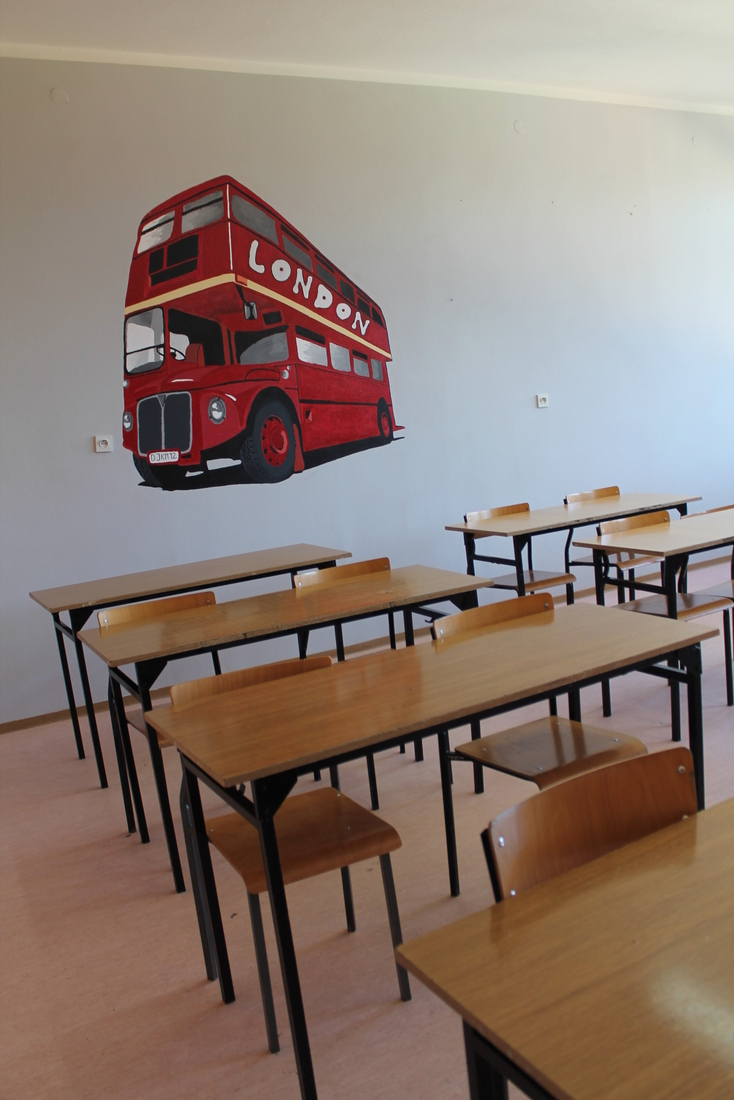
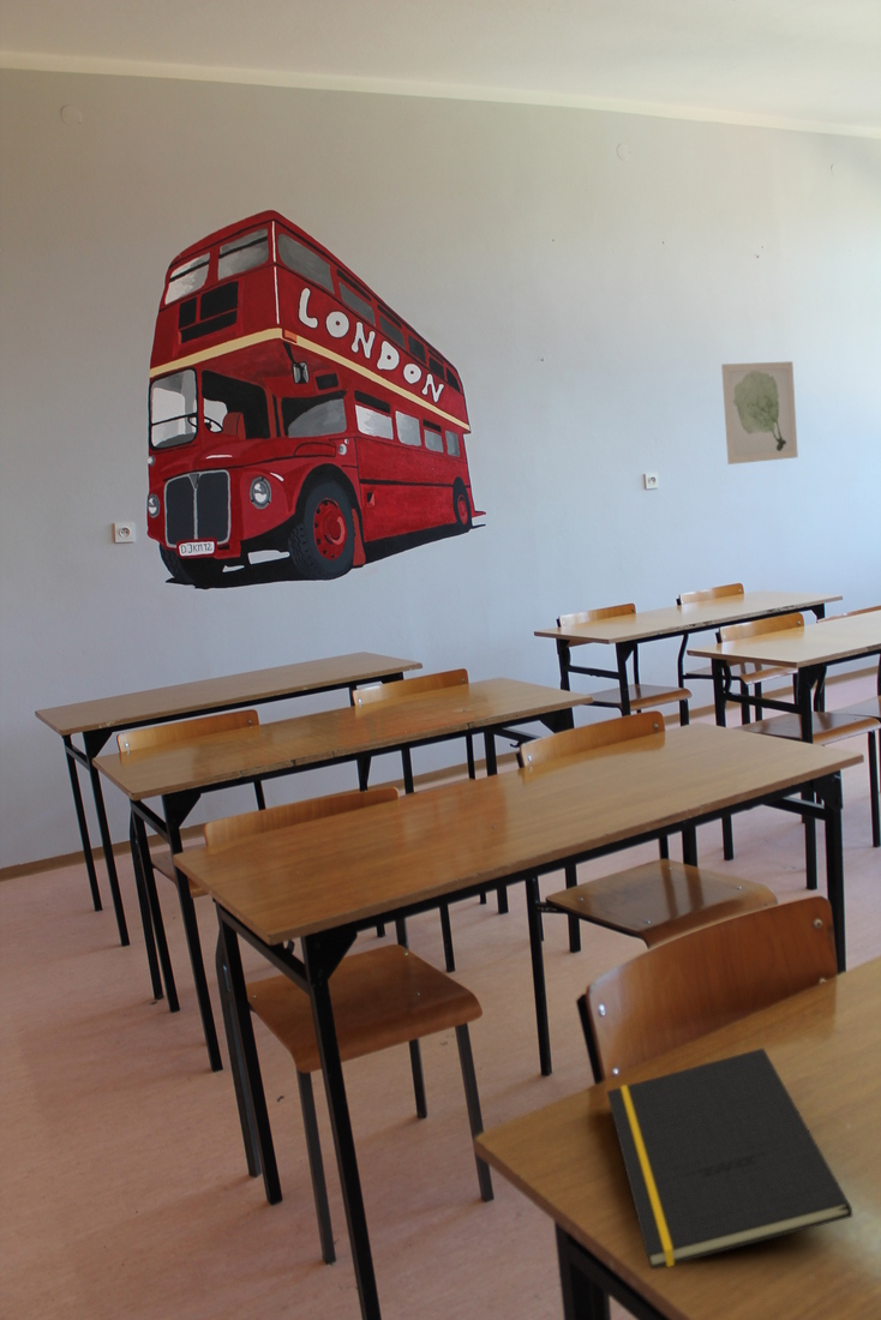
+ wall art (760, 412)
+ notepad (713, 1146)
